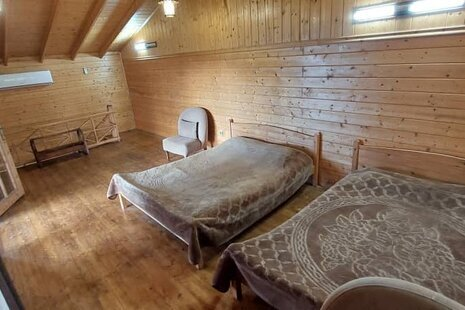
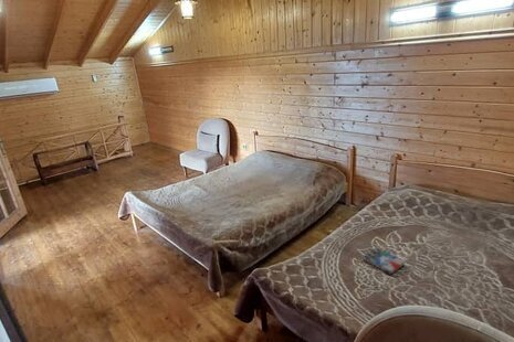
+ book (382, 259)
